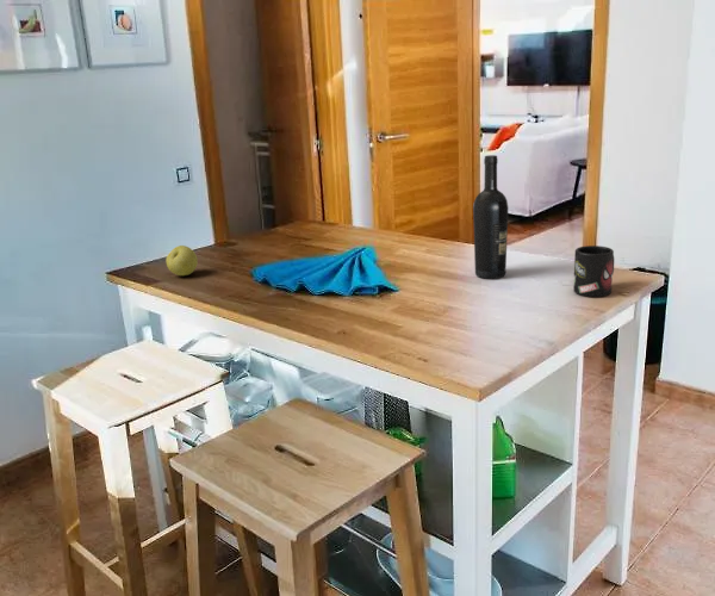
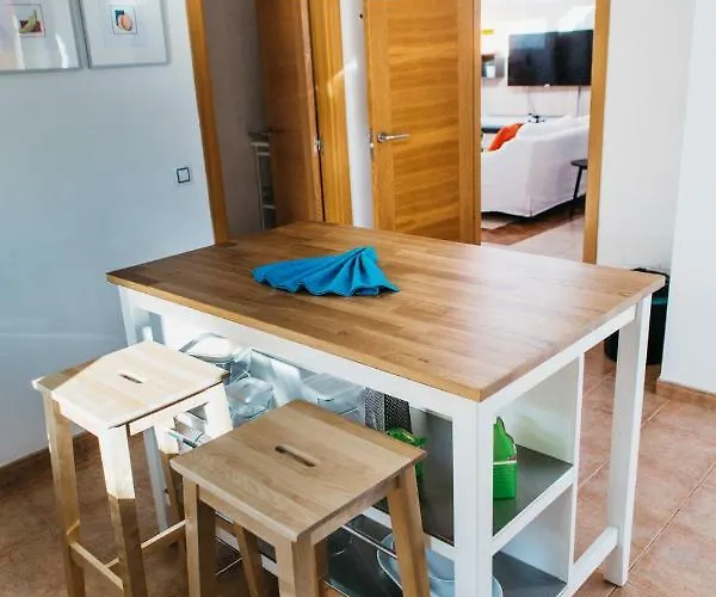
- wine bottle (490, 216)
- mug (597, 268)
- apple (181, 260)
